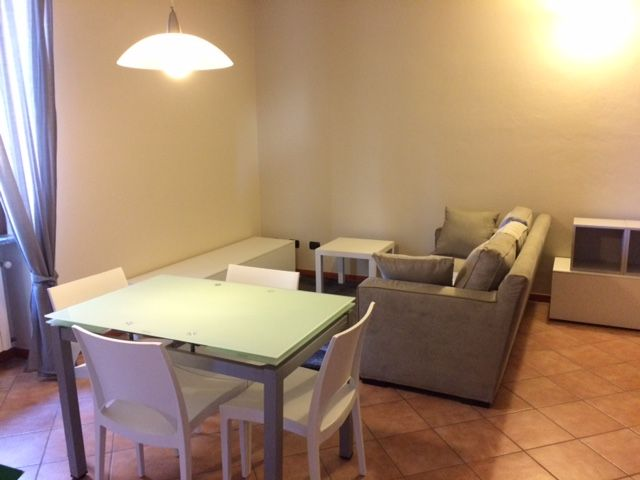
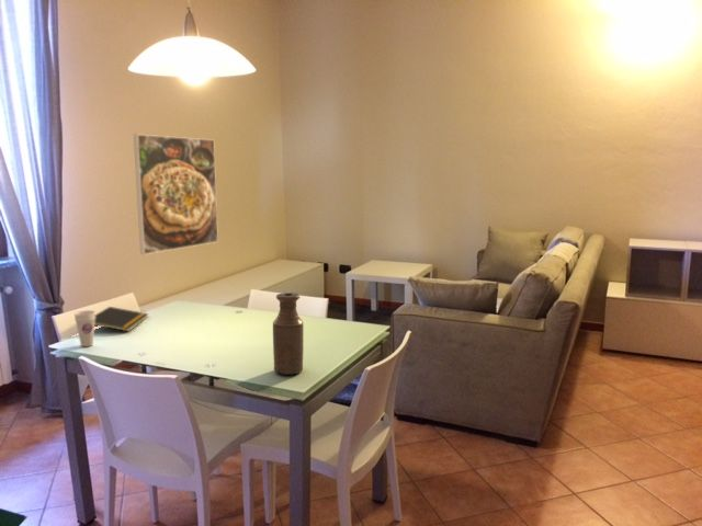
+ cup (86, 329)
+ notepad (118, 318)
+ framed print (179, 193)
+ bottle (287, 332)
